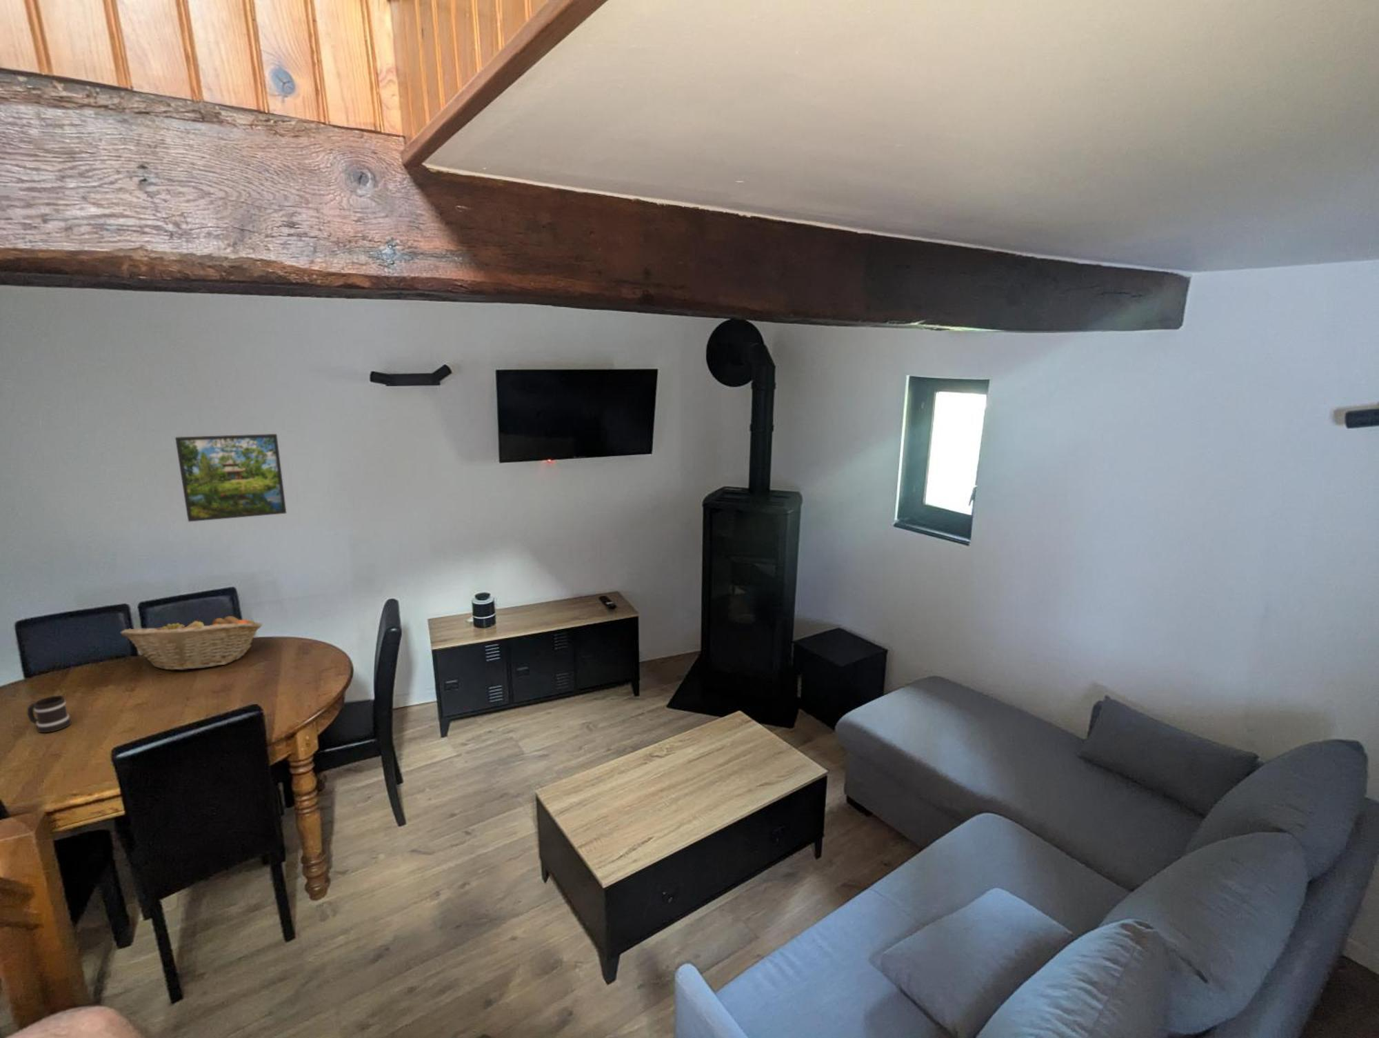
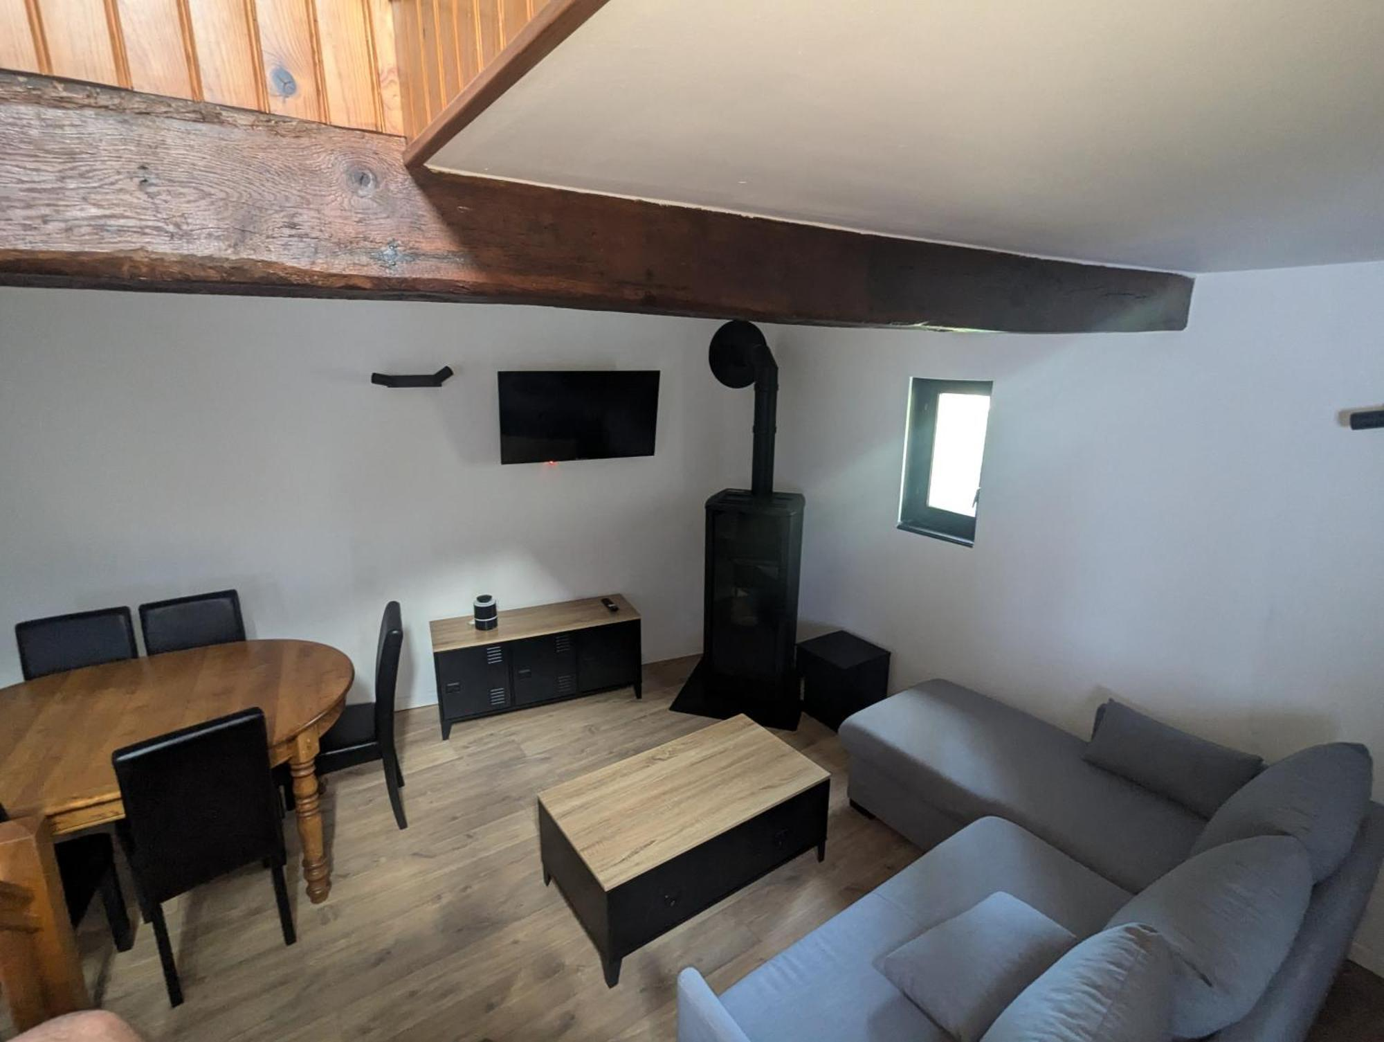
- fruit basket (195, 637)
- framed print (233, 476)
- mug (46, 714)
